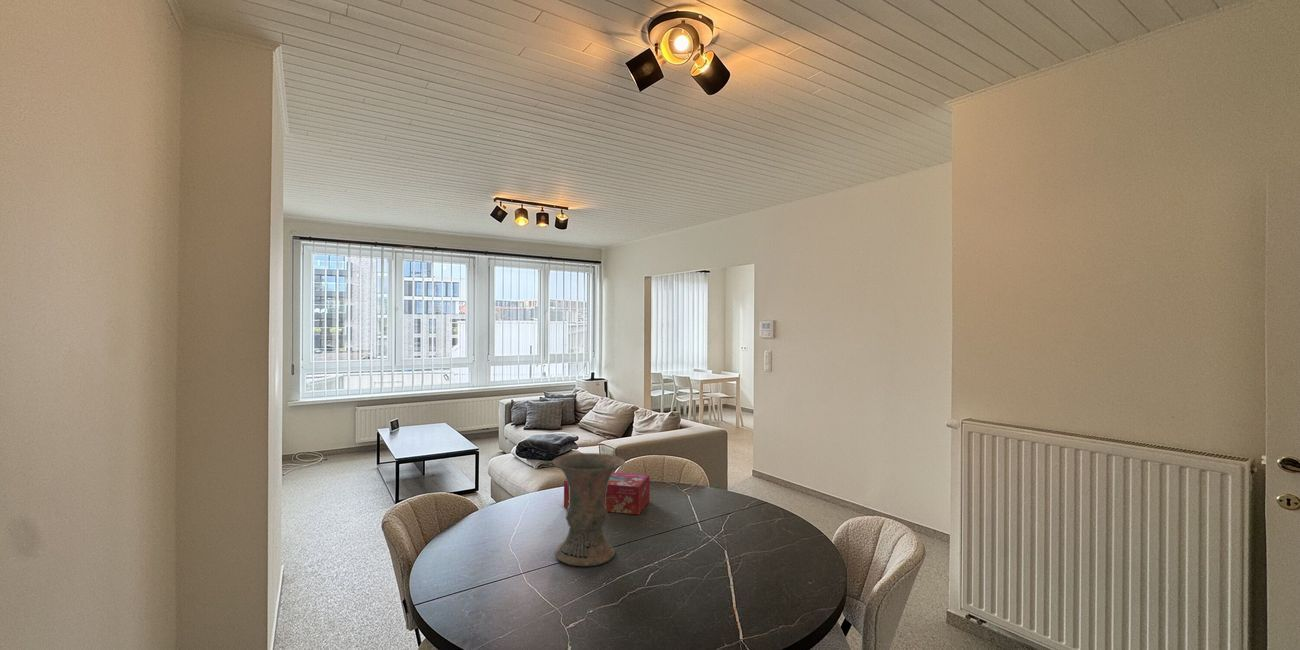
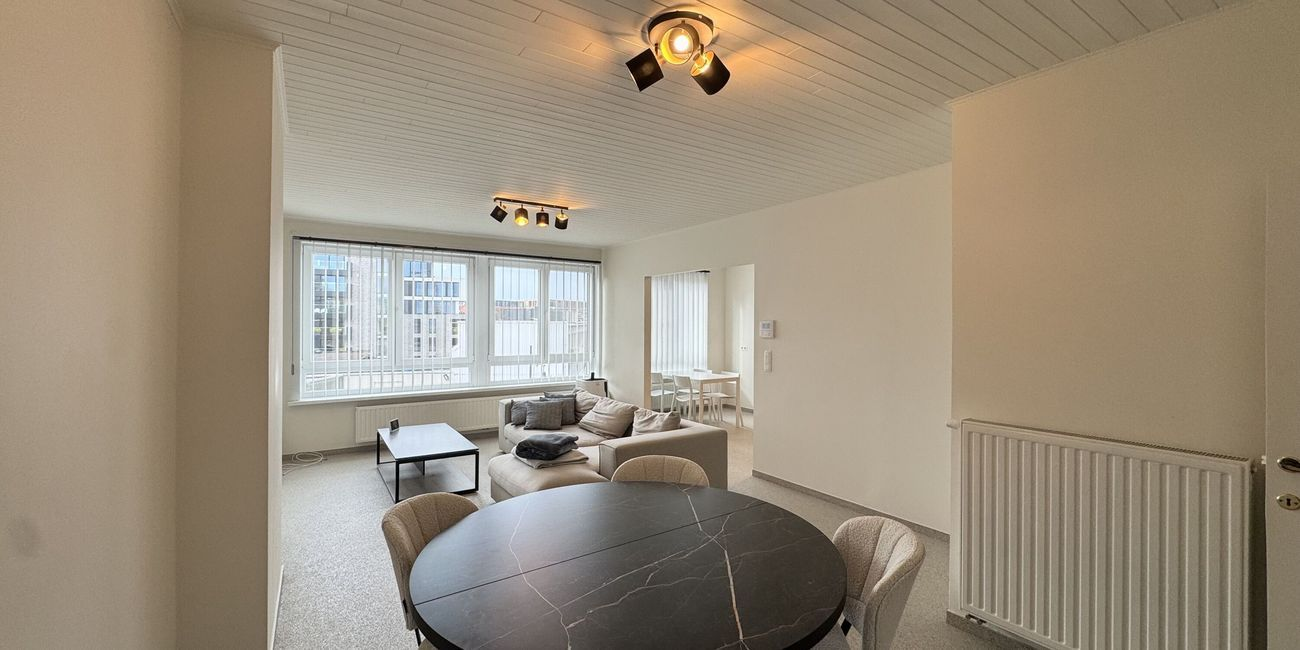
- vase (588, 505)
- tissue box (607, 490)
